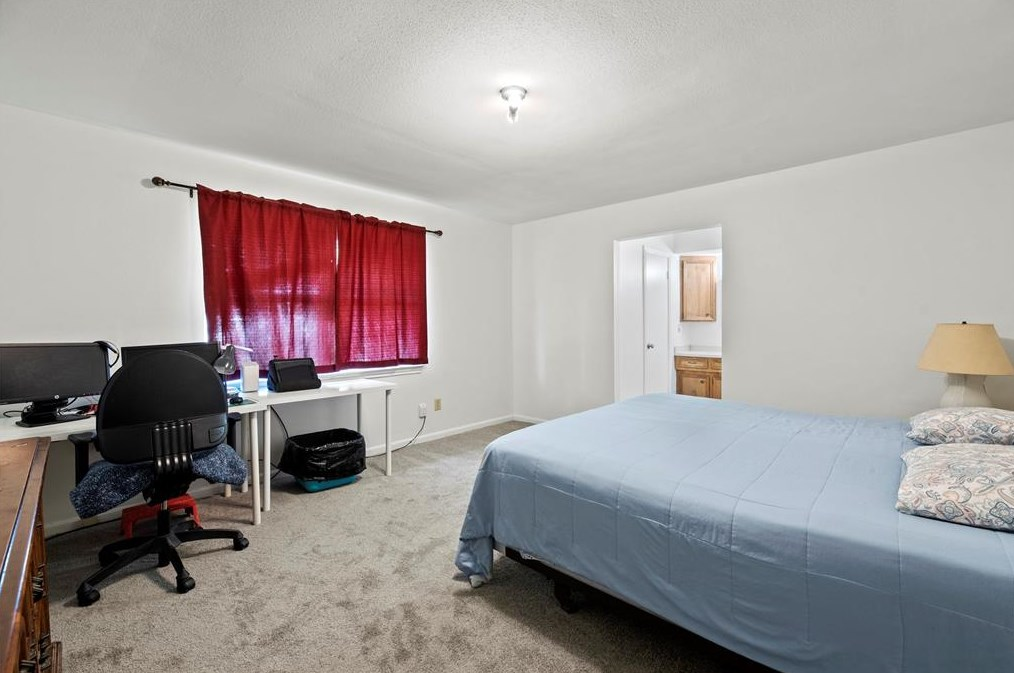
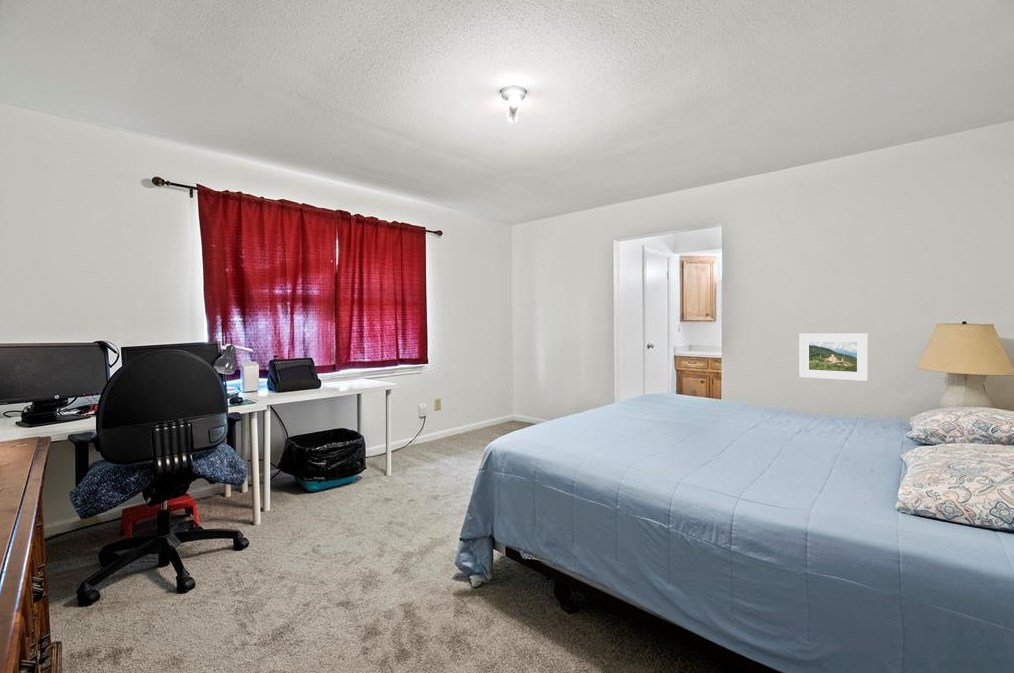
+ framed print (832, 356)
